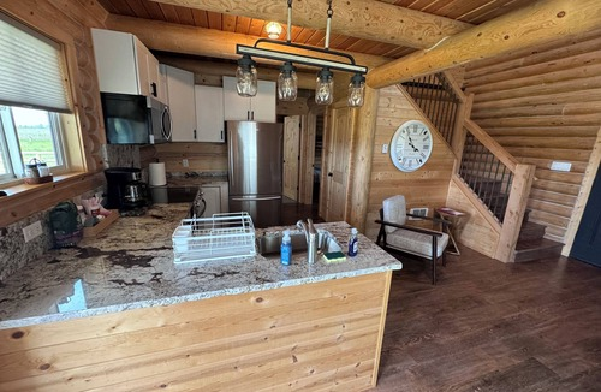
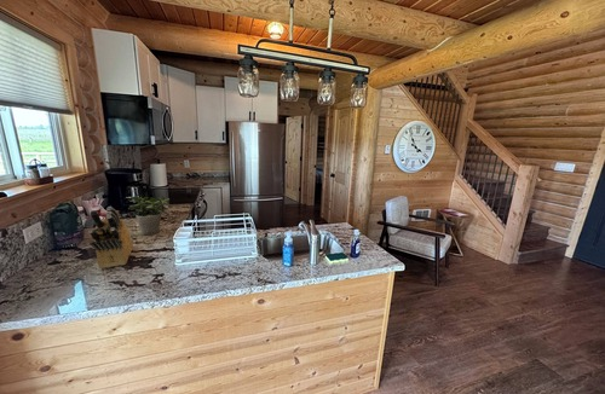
+ potted plant (150, 213)
+ knife block (111, 232)
